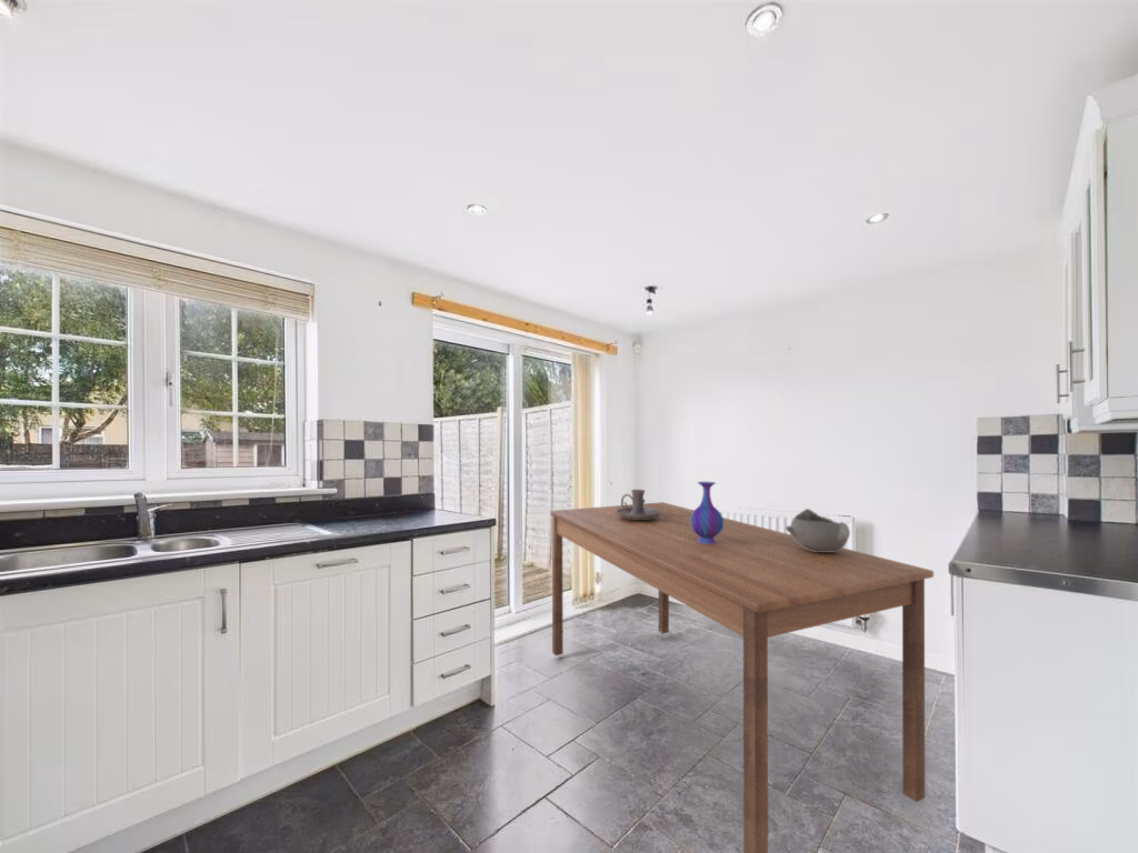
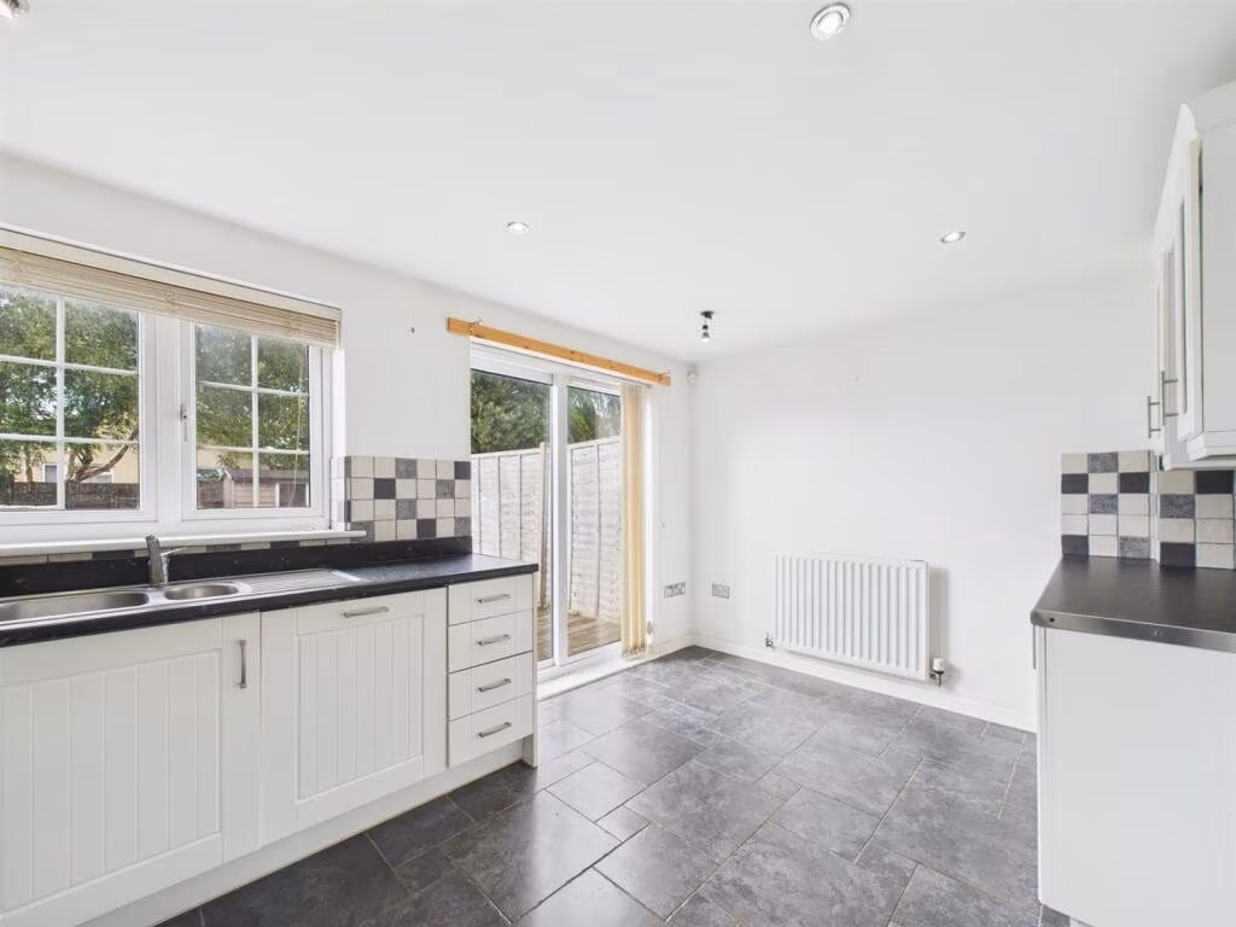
- candle holder (635, 503)
- bowl (815, 531)
- dining table (697, 611)
- vase (706, 511)
